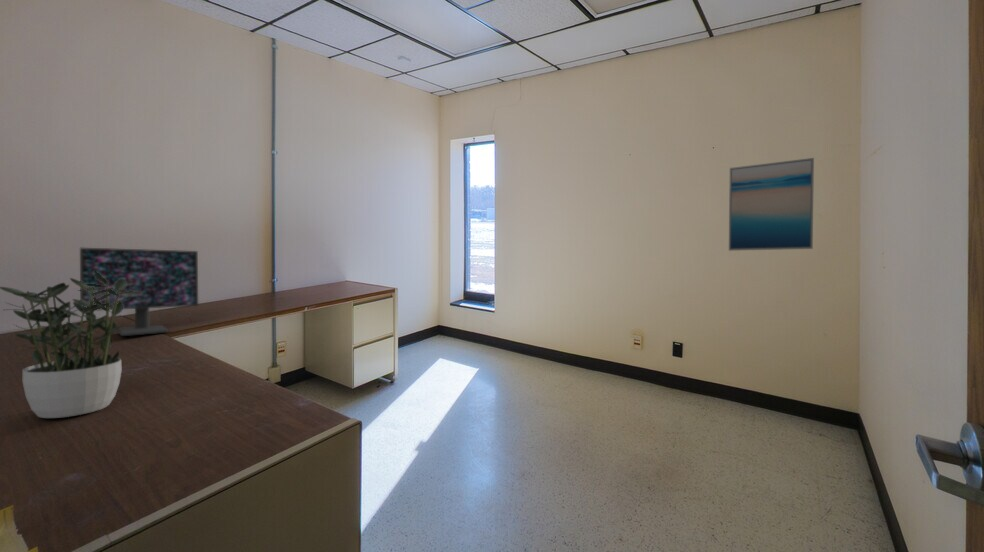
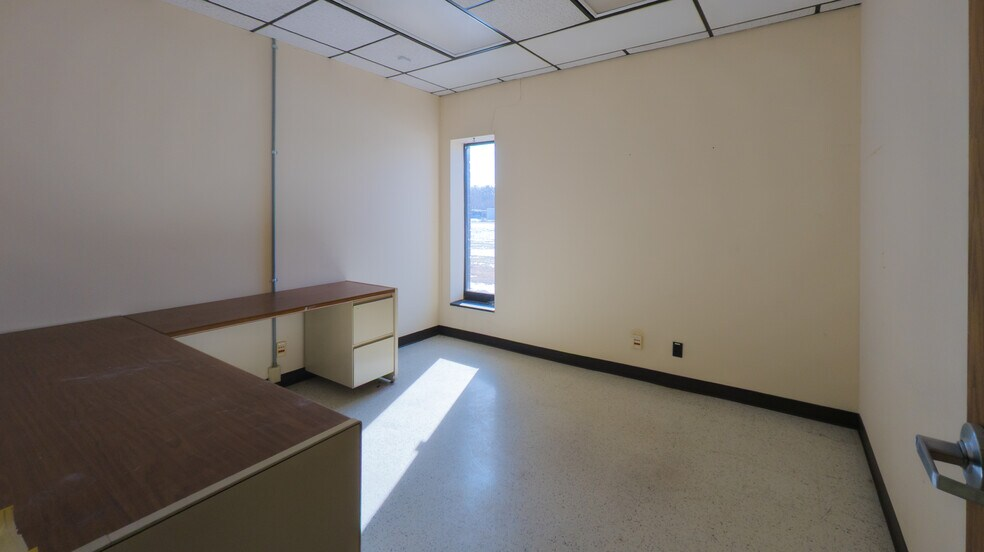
- computer monitor (143, 291)
- potted plant (77, 340)
- wall art (769, 206)
